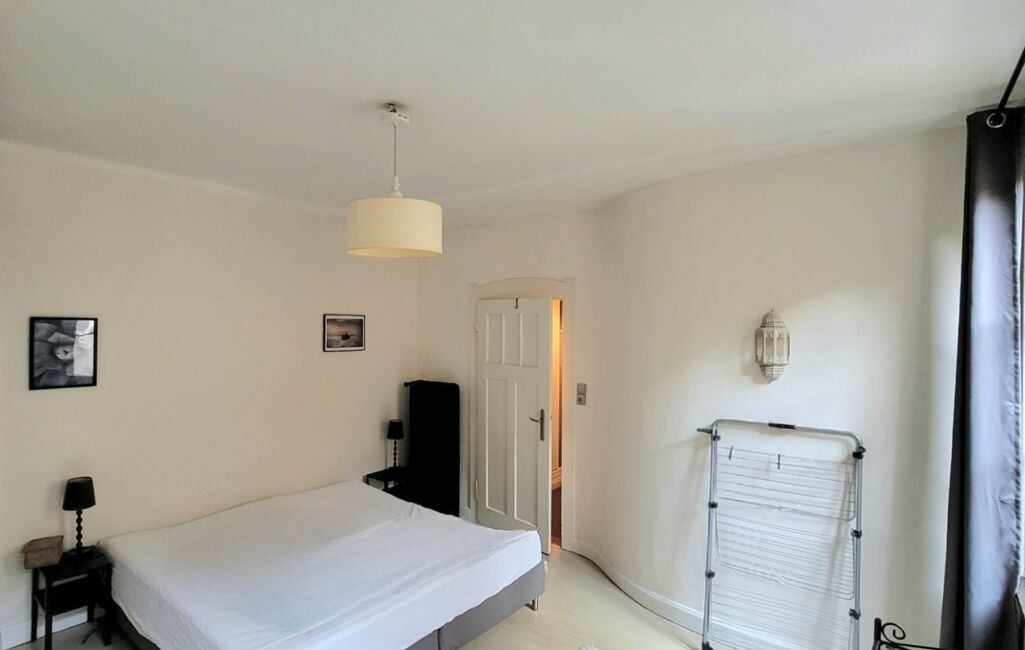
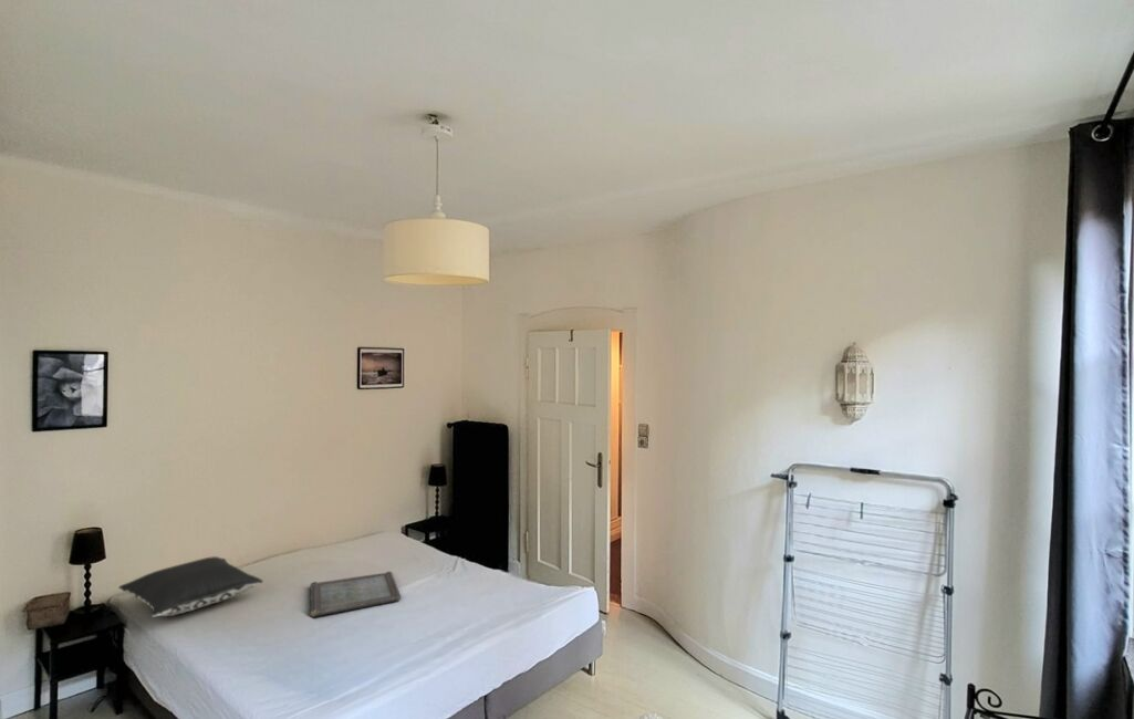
+ pillow (191, 584)
+ serving tray (354, 592)
